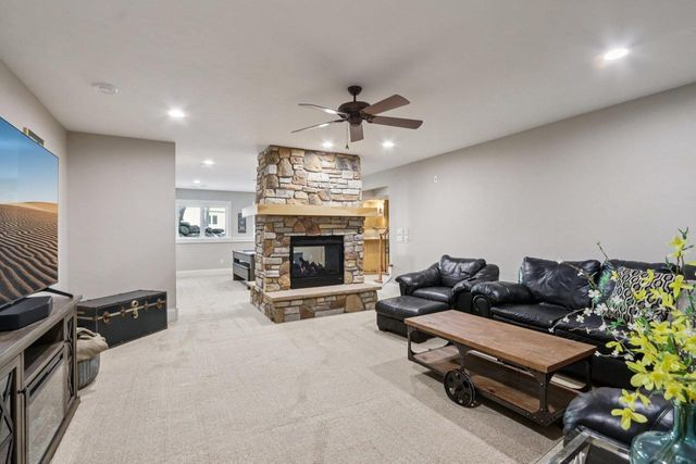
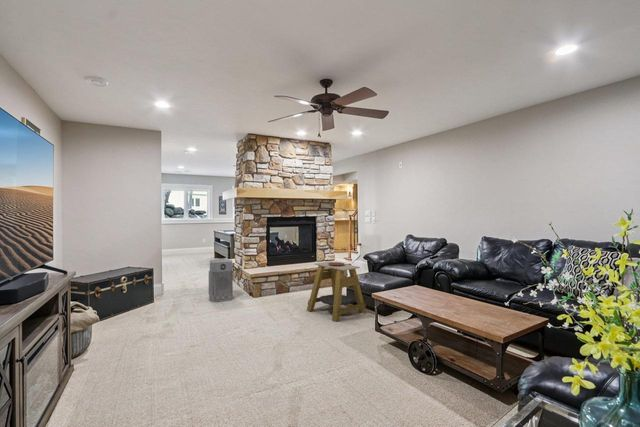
+ side table (336, 287)
+ air purifier (221, 279)
